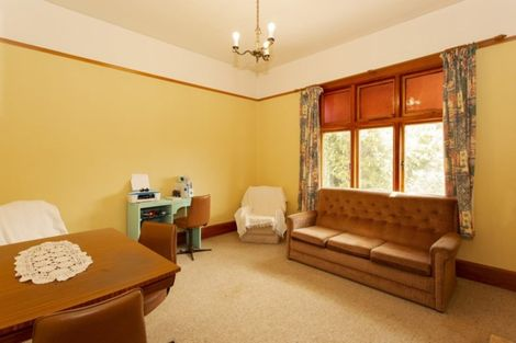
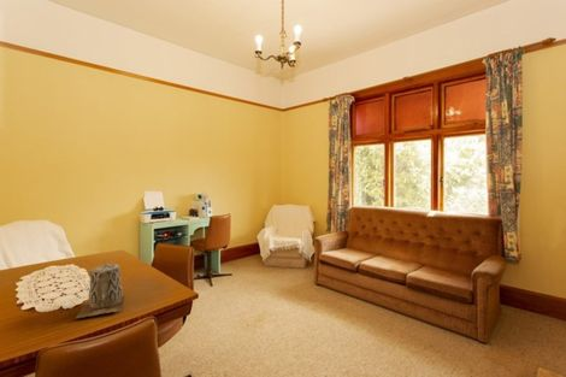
+ teapot (102, 282)
